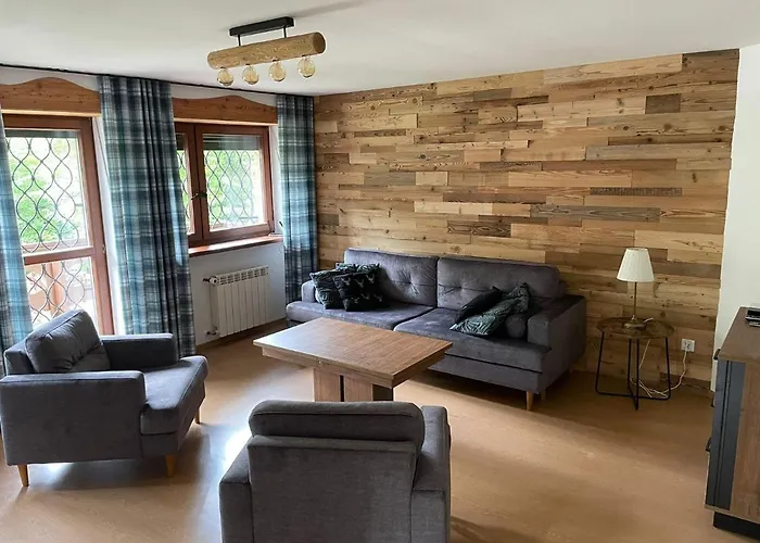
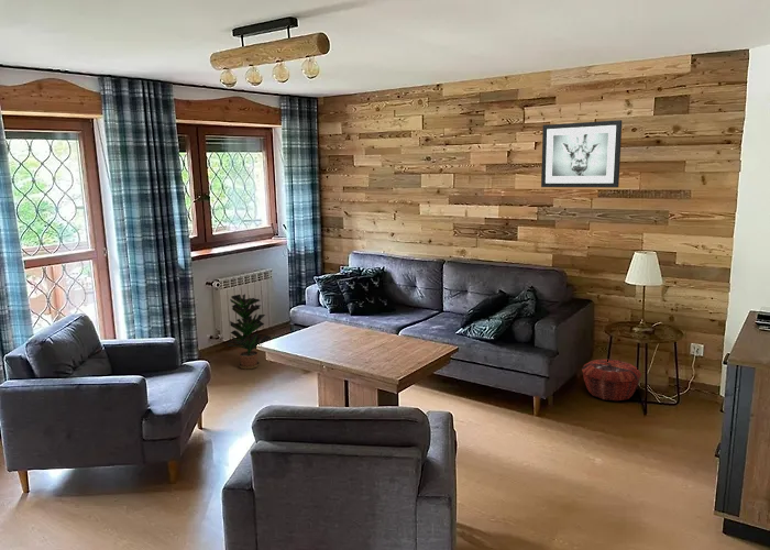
+ potted plant (244, 330)
+ woven basket (610, 377)
+ wall art (580, 155)
